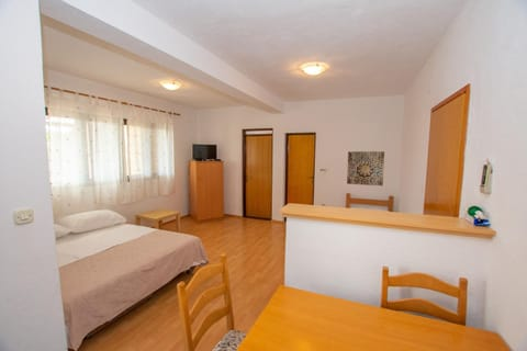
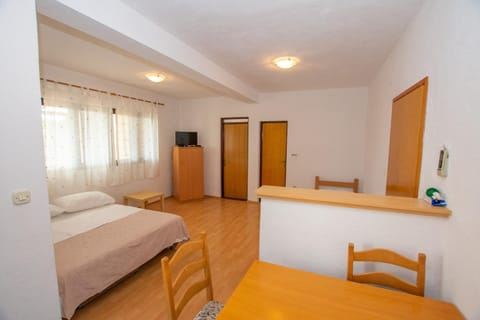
- wall art (365, 168)
